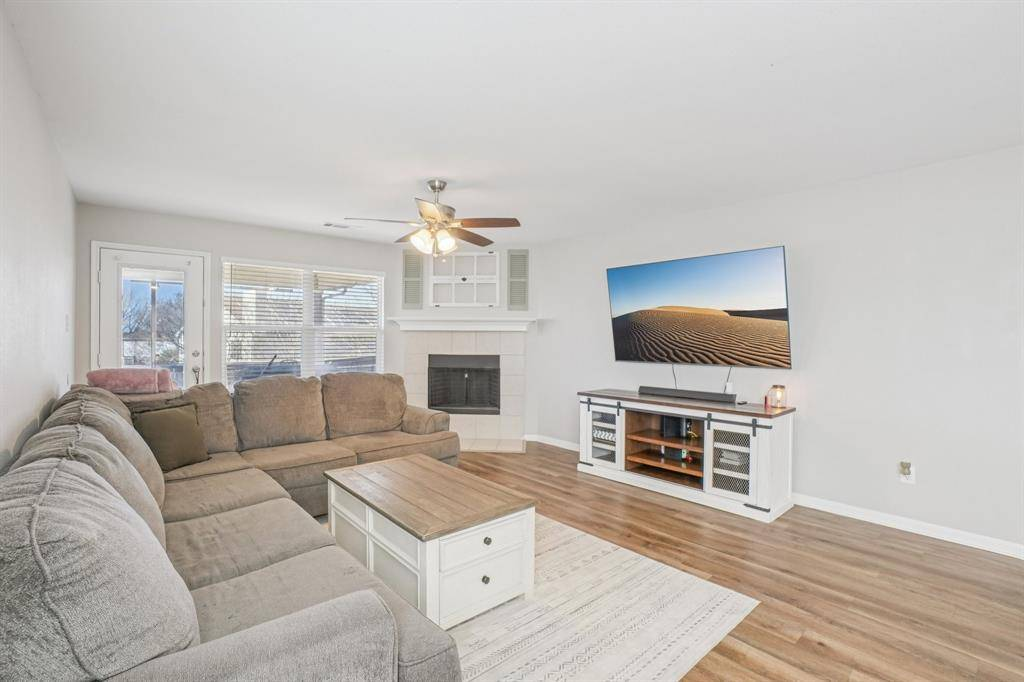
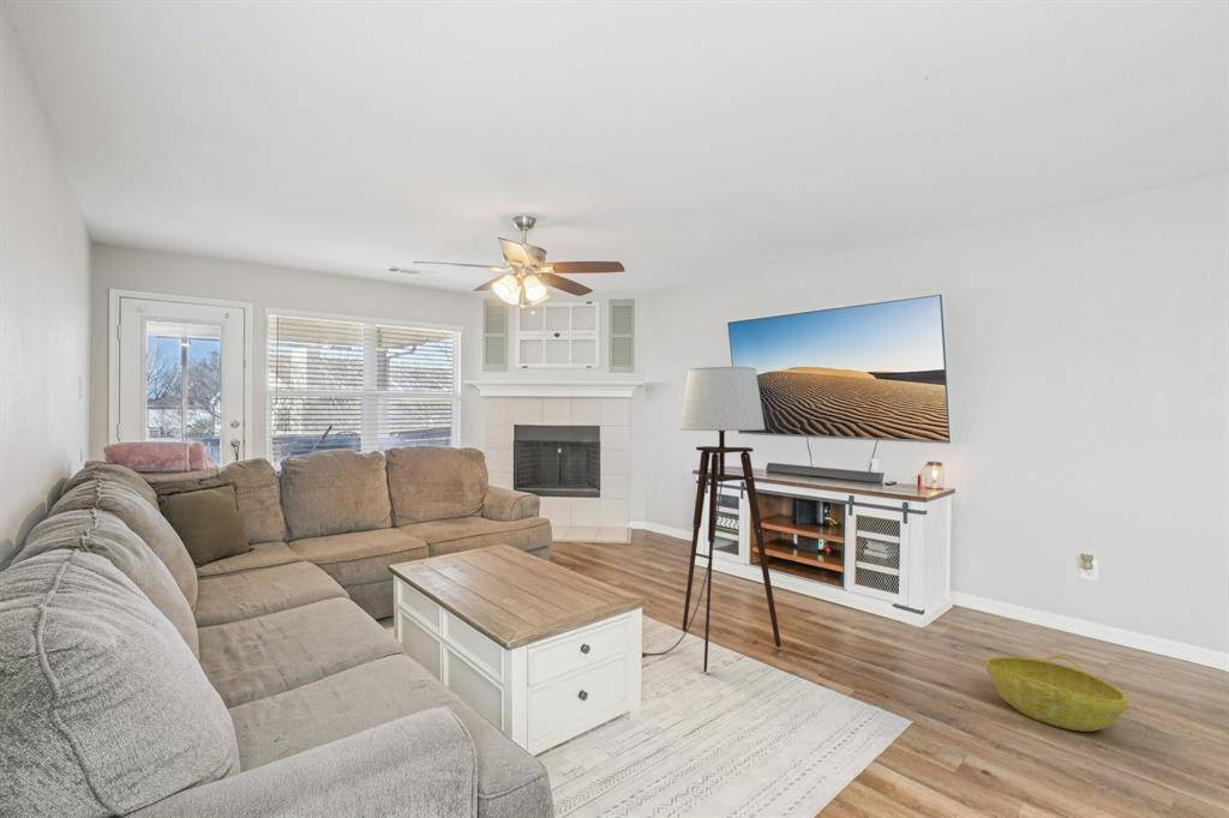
+ basket (1051, 691)
+ floor lamp (702, 509)
